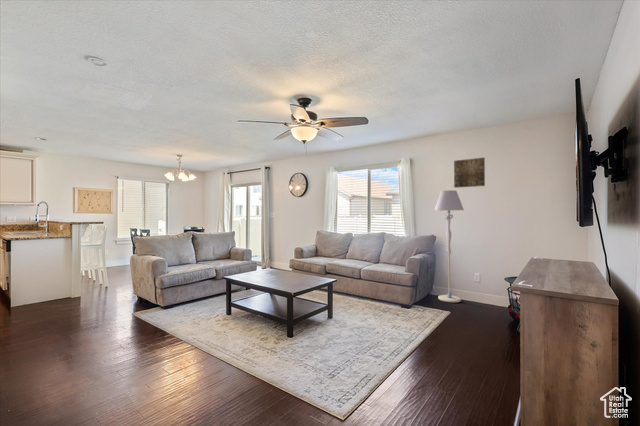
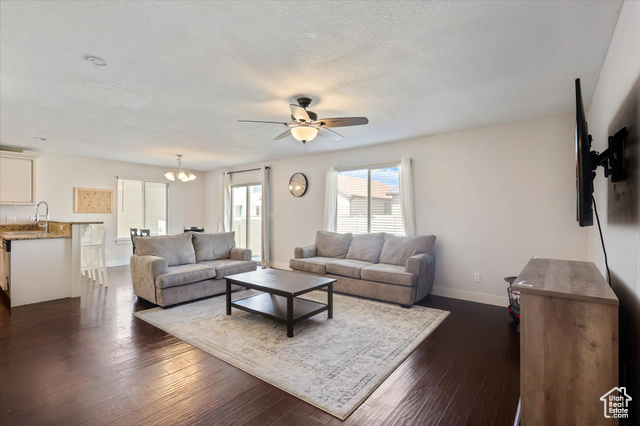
- wall art (469, 173)
- floor lamp (449, 245)
